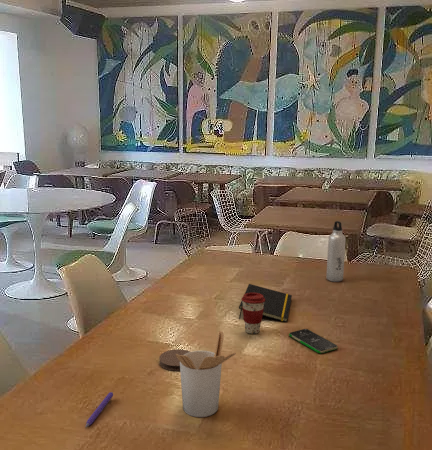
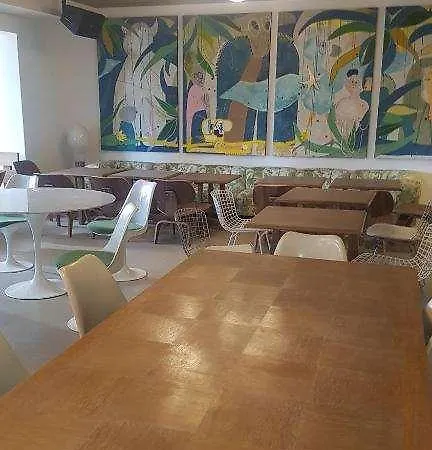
- water bottle (336, 250)
- coffee cup (252, 313)
- utensil holder (206, 376)
- smartphone (312, 340)
- coaster (177, 359)
- notepad (266, 301)
- pen (99, 409)
